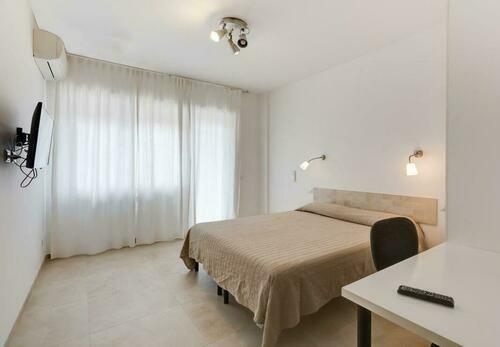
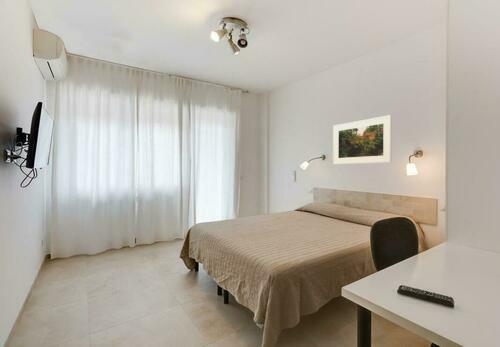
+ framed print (359, 142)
